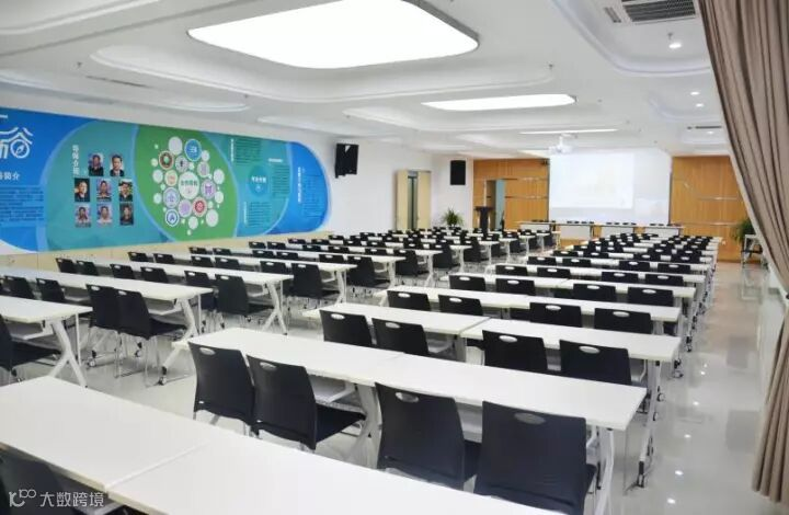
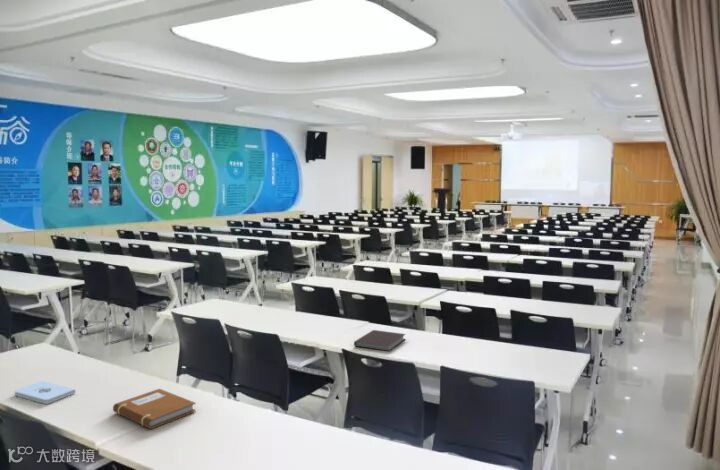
+ notebook (380, 340)
+ notepad (44, 392)
+ notebook (153, 407)
